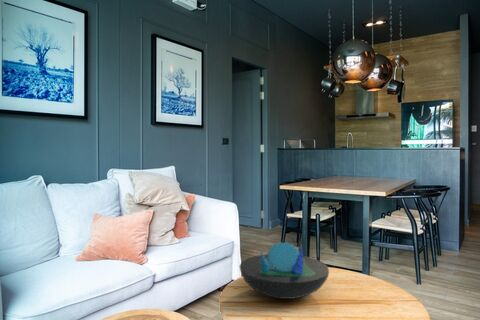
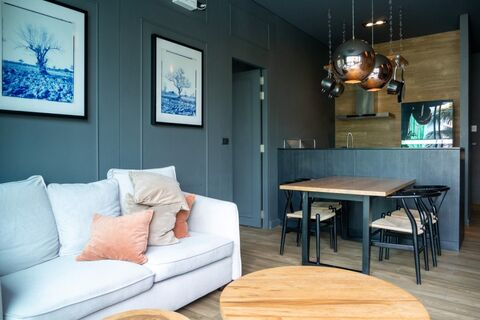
- decorative bowl (283, 266)
